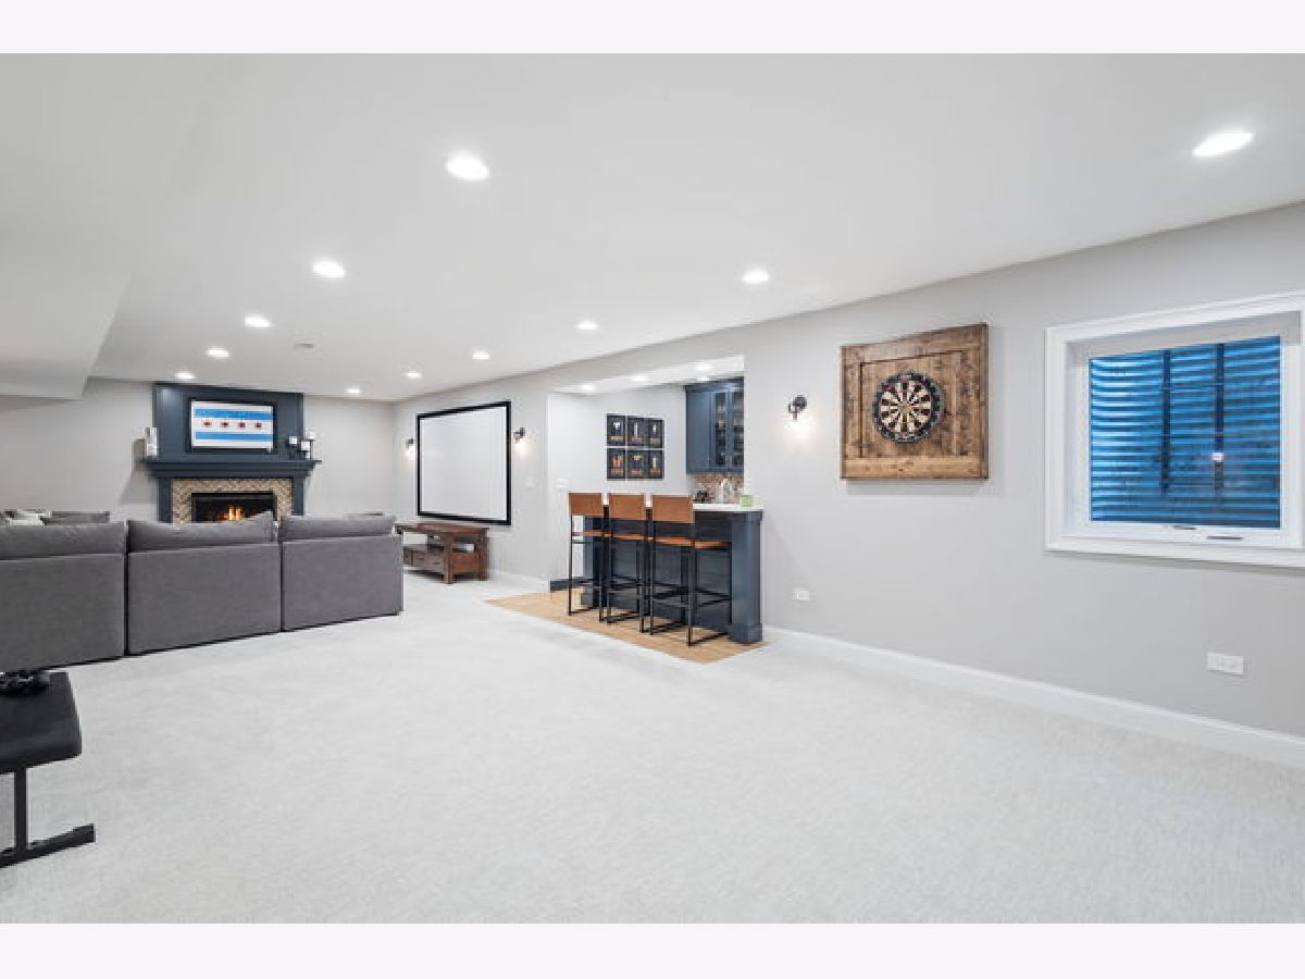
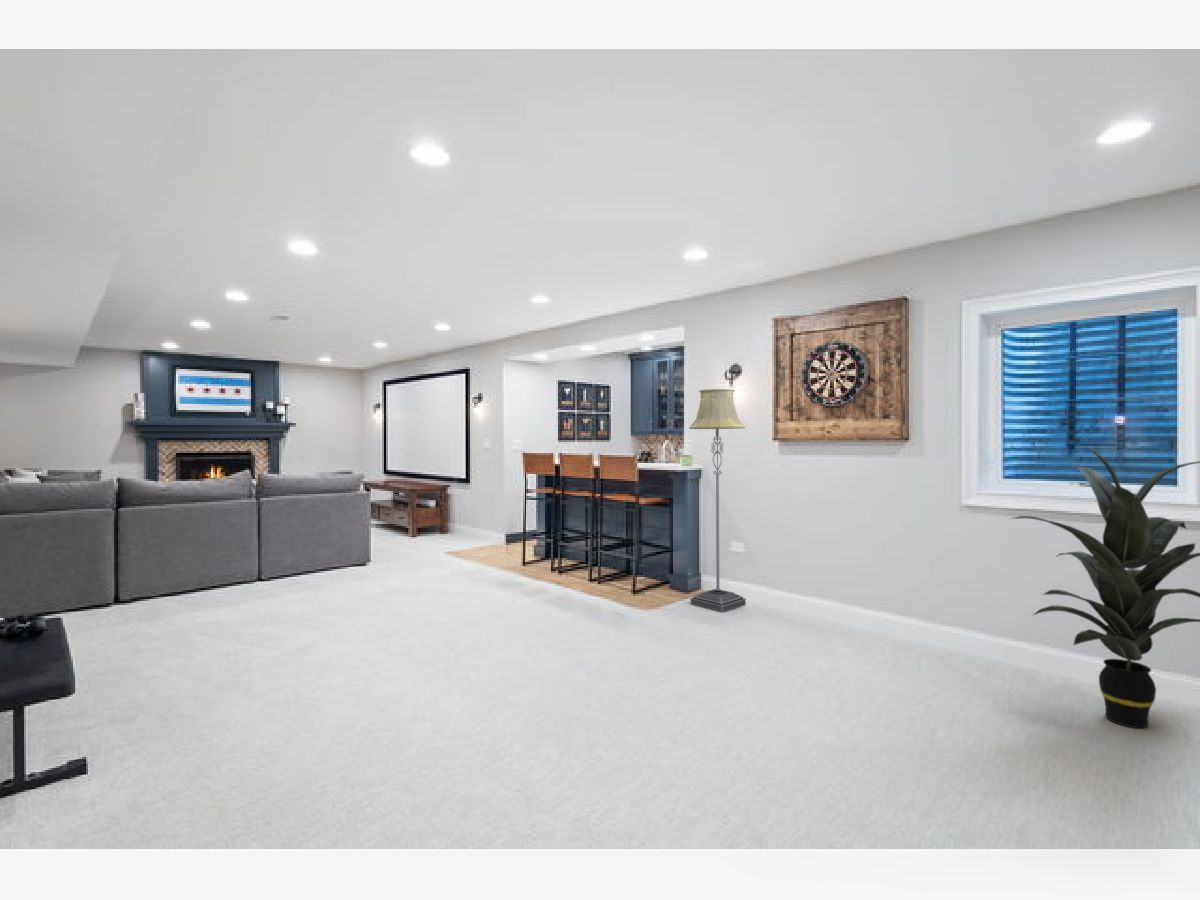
+ floor lamp (717, 497)
+ indoor plant (1115, 581)
